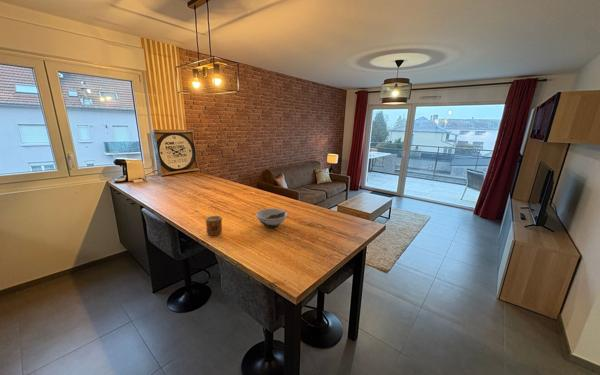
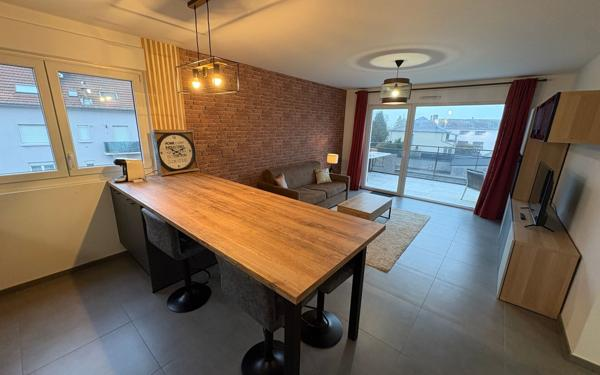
- cup (214, 225)
- bowl (271, 219)
